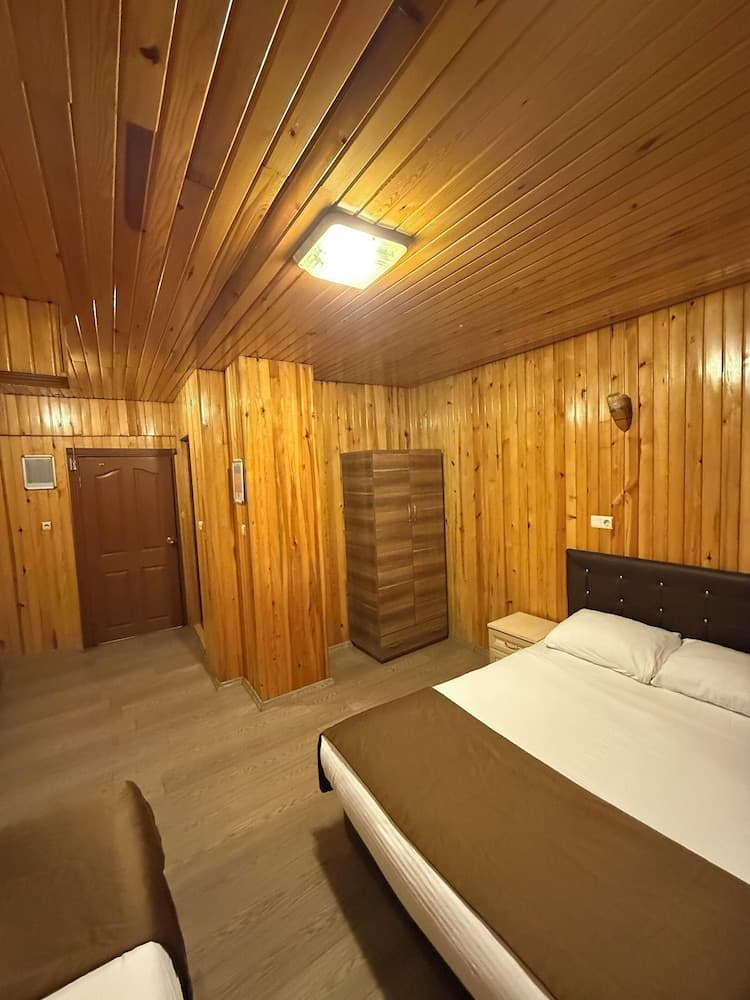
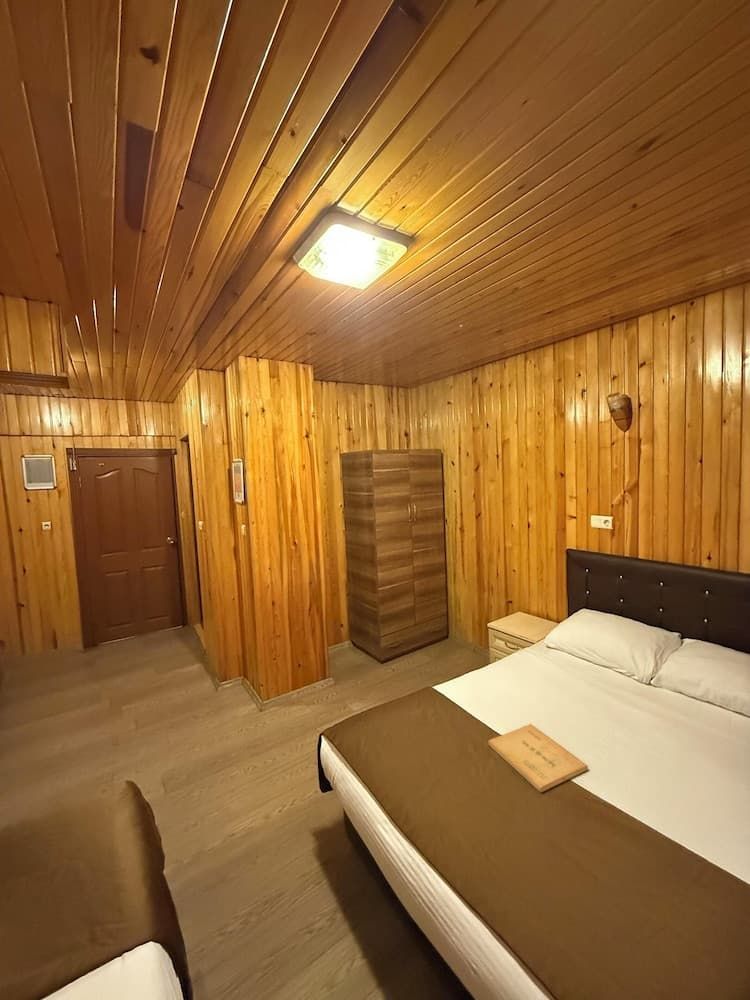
+ book (535, 754)
